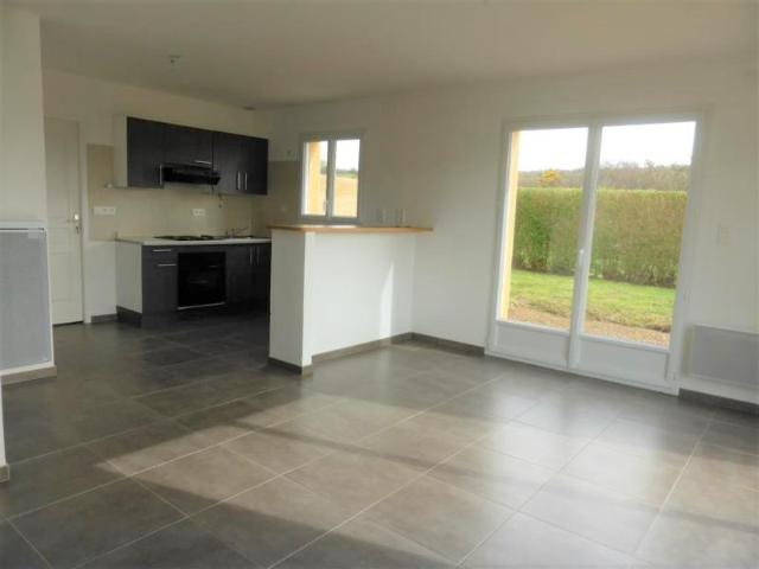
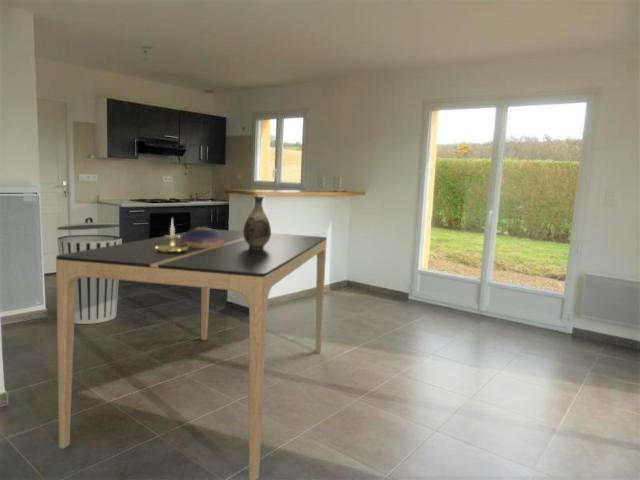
+ dining table (207, 317)
+ trash can (90, 277)
+ vase (257, 222)
+ candle holder (173, 234)
+ decorative bowl (202, 235)
